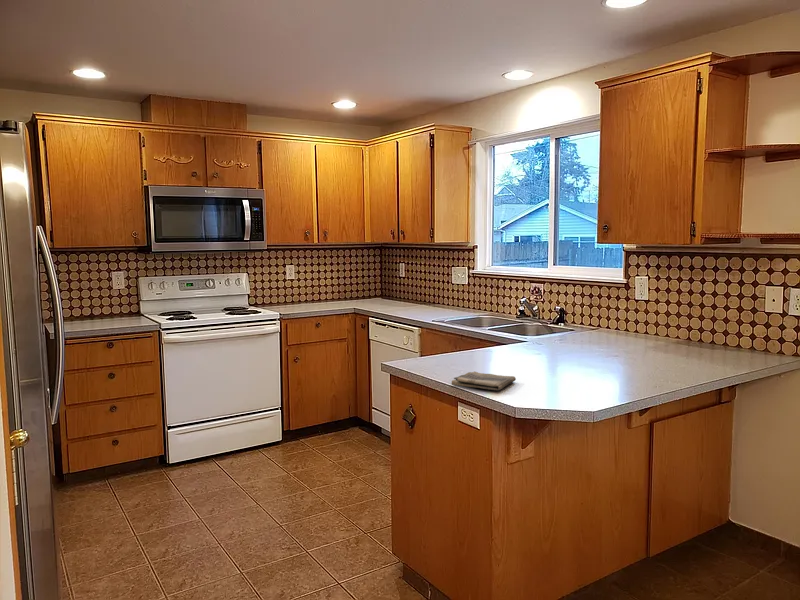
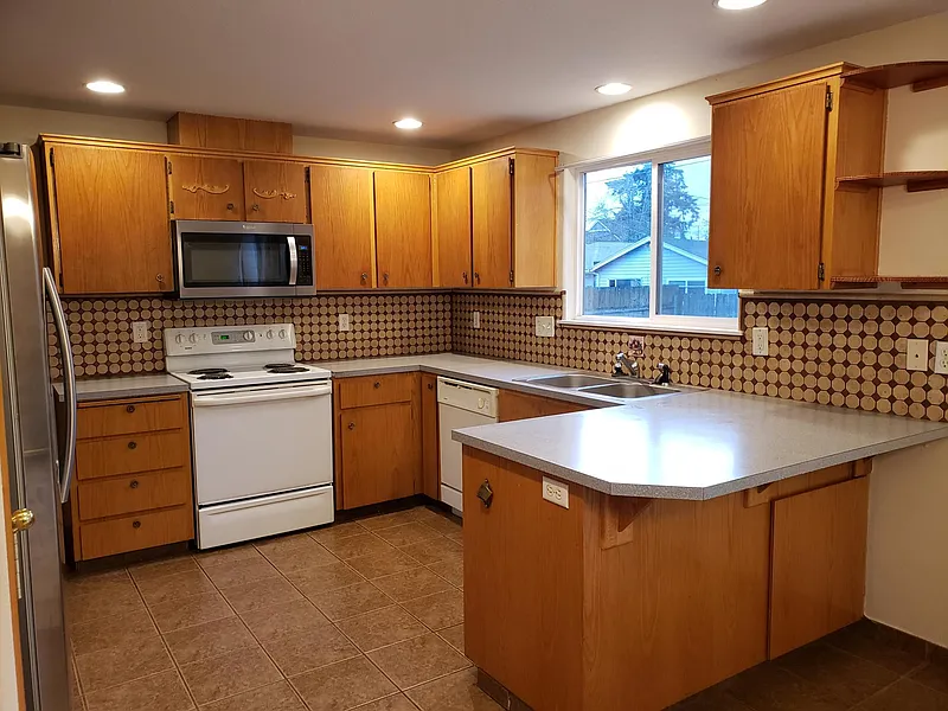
- dish towel (483, 379)
